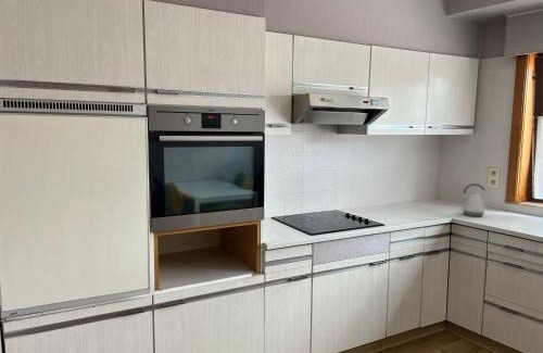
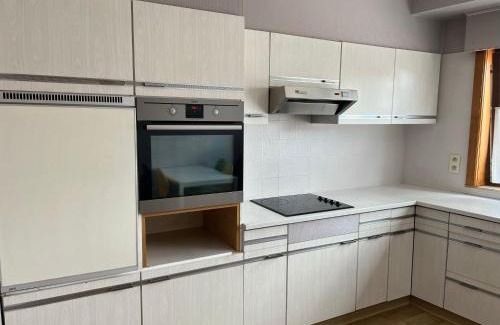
- kettle (475, 199)
